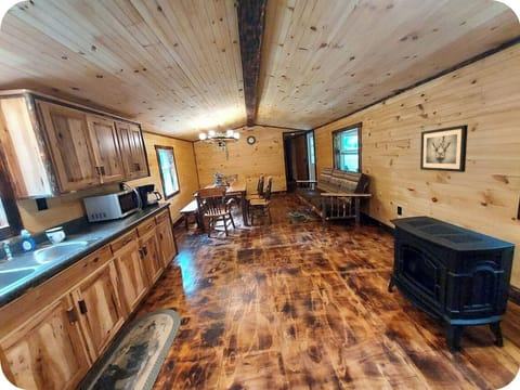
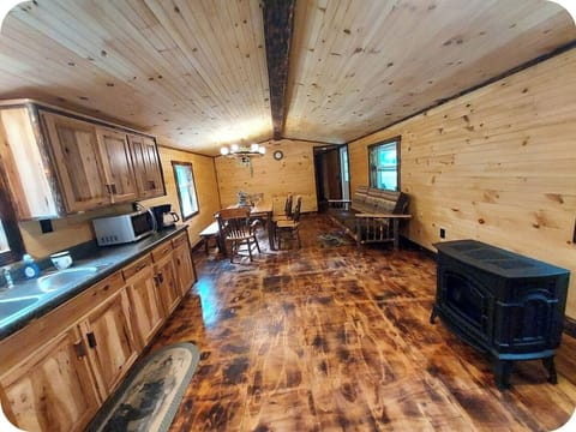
- wall art (441, 150)
